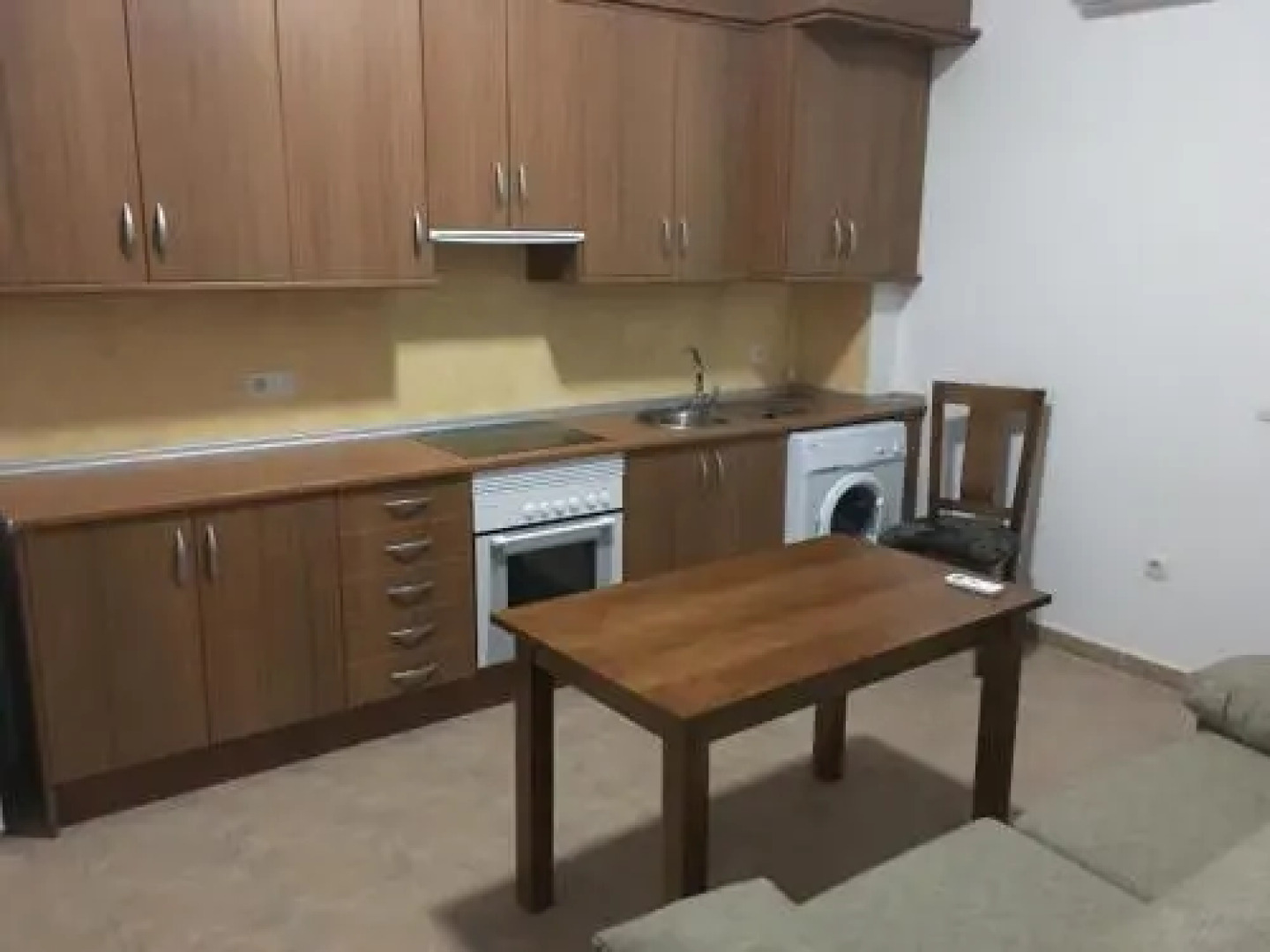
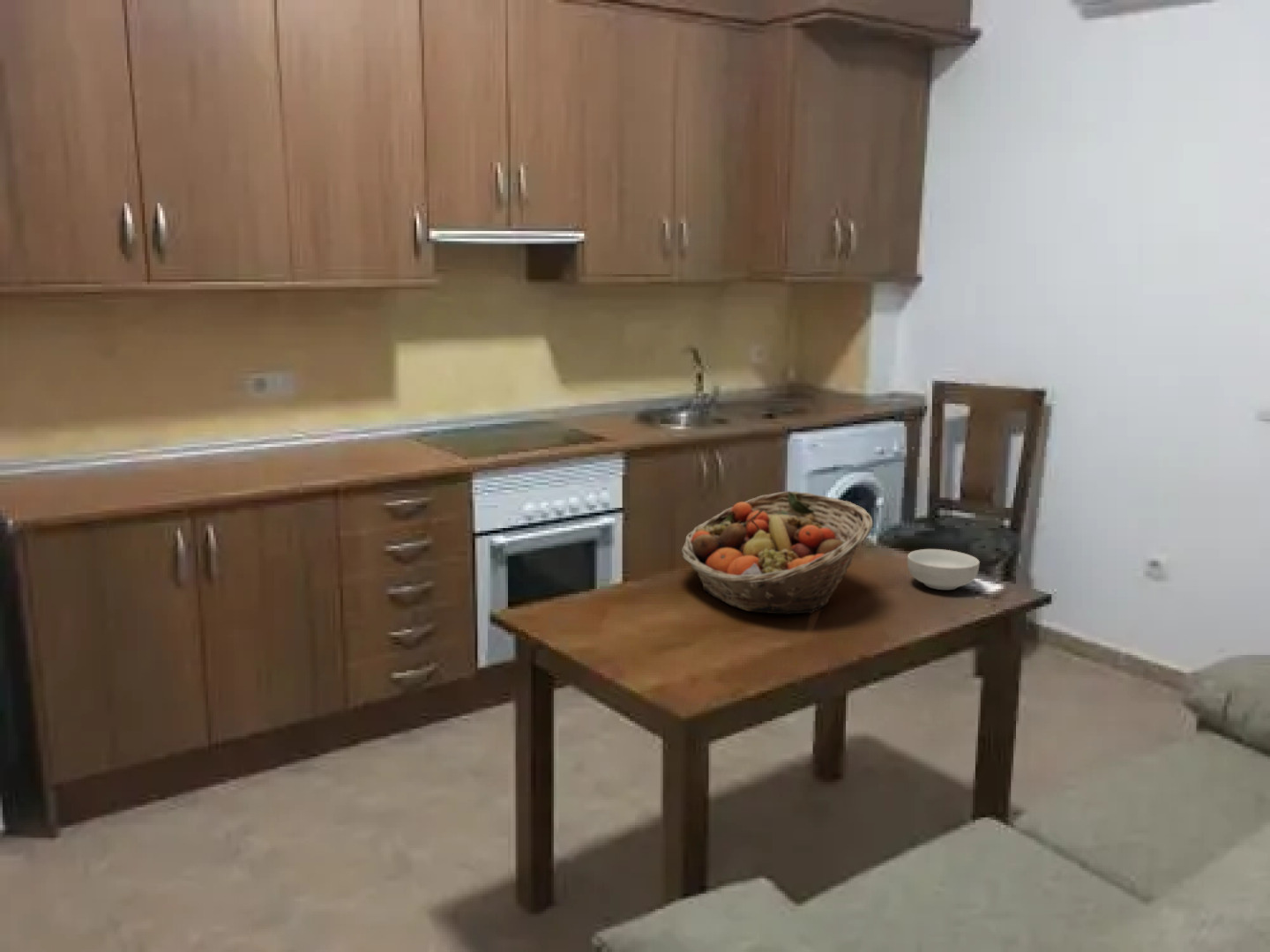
+ cereal bowl (942, 571)
+ fruit basket (774, 549)
